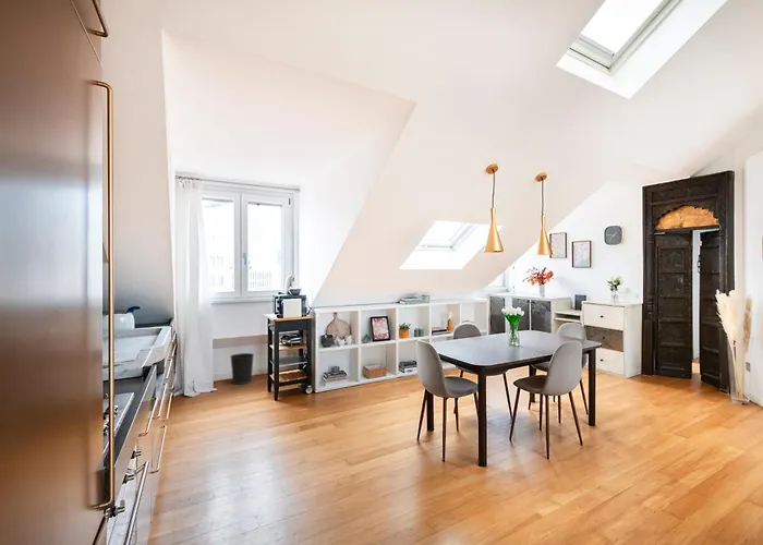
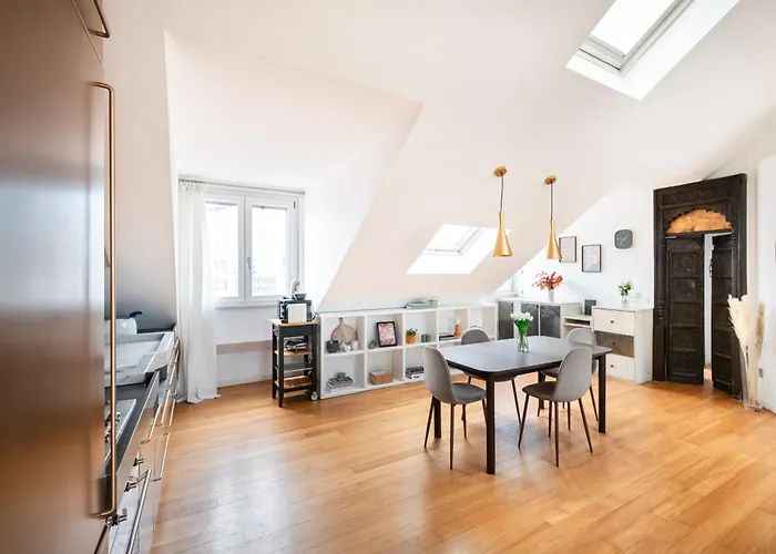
- wastebasket (242, 368)
